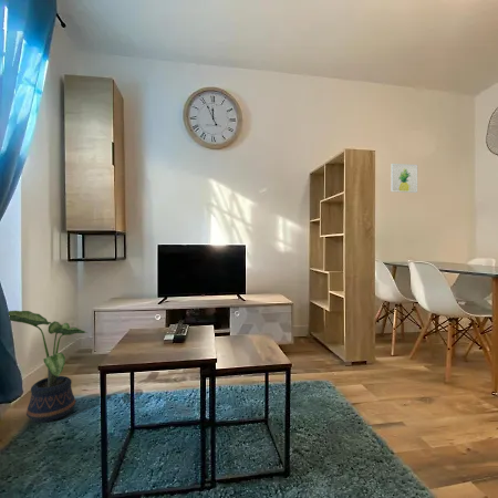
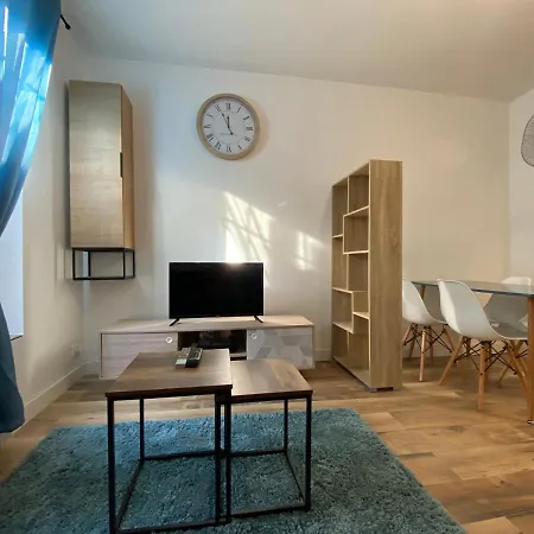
- wall art (404, 178)
- potted plant (52, 357)
